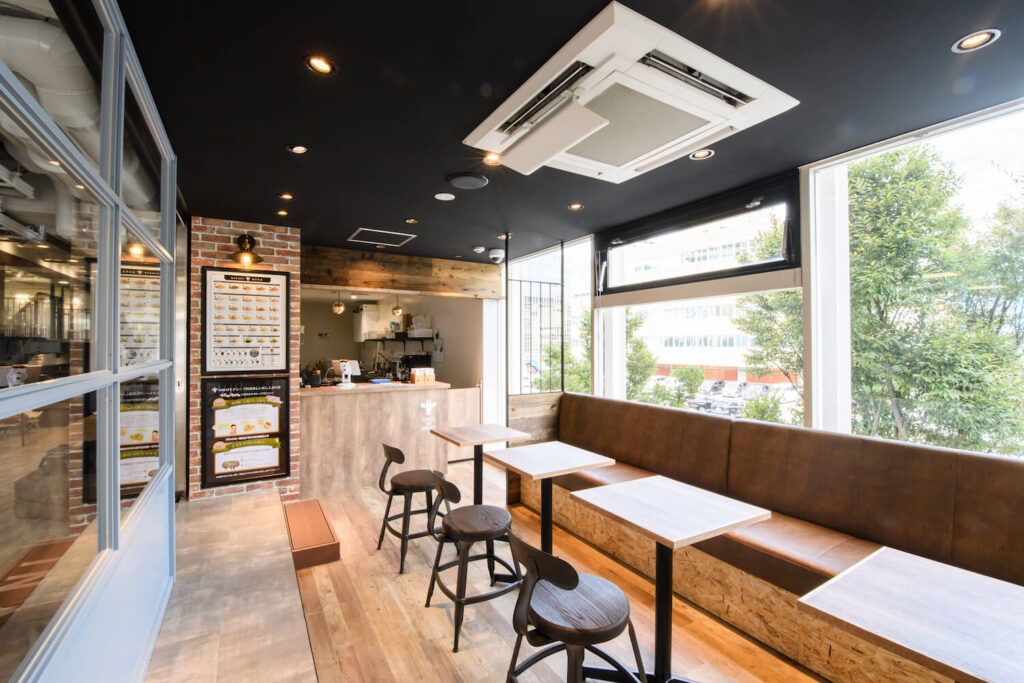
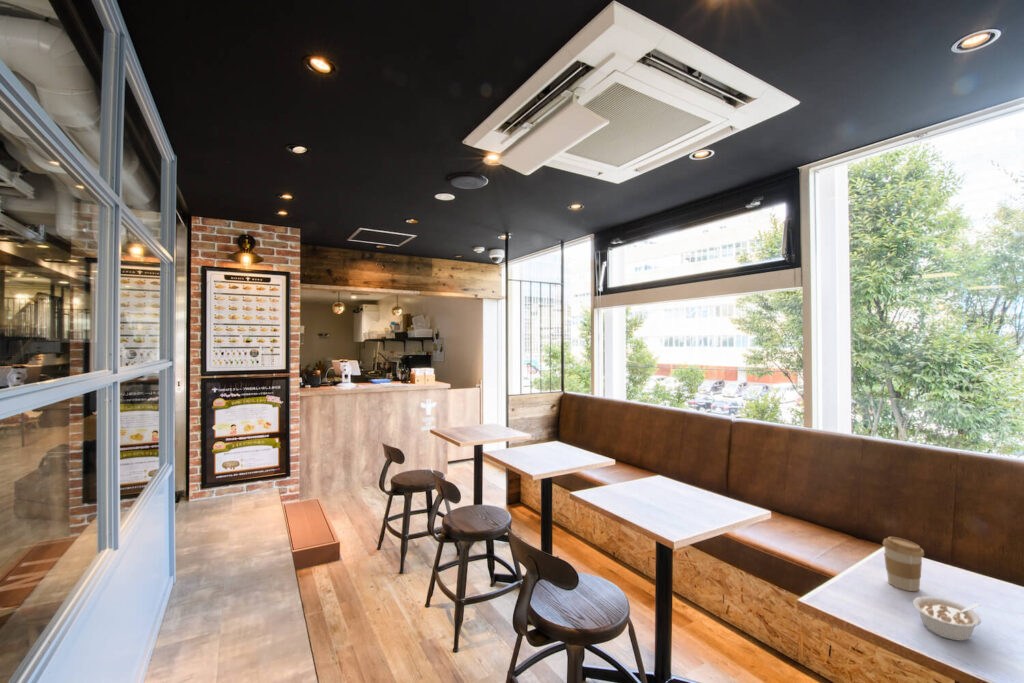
+ legume (946, 617)
+ coffee cup (903, 562)
